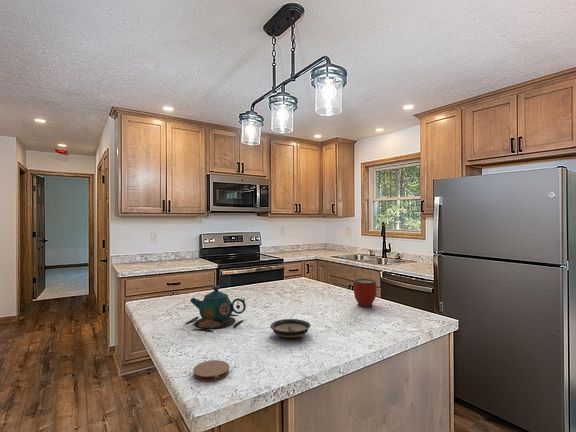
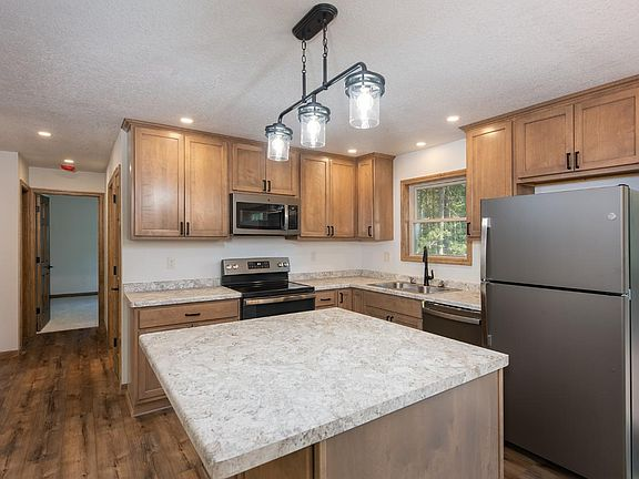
- teapot (216, 304)
- mug (365, 292)
- saucer (290, 329)
- coaster (211, 370)
